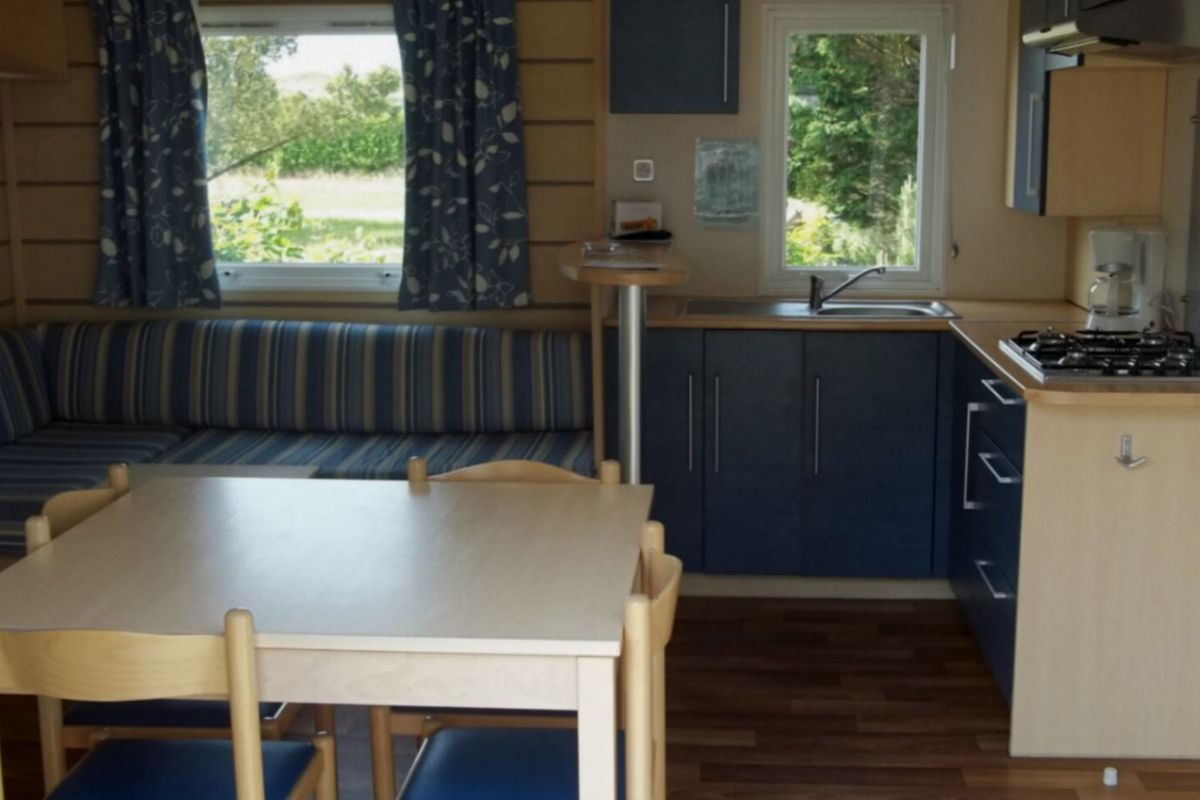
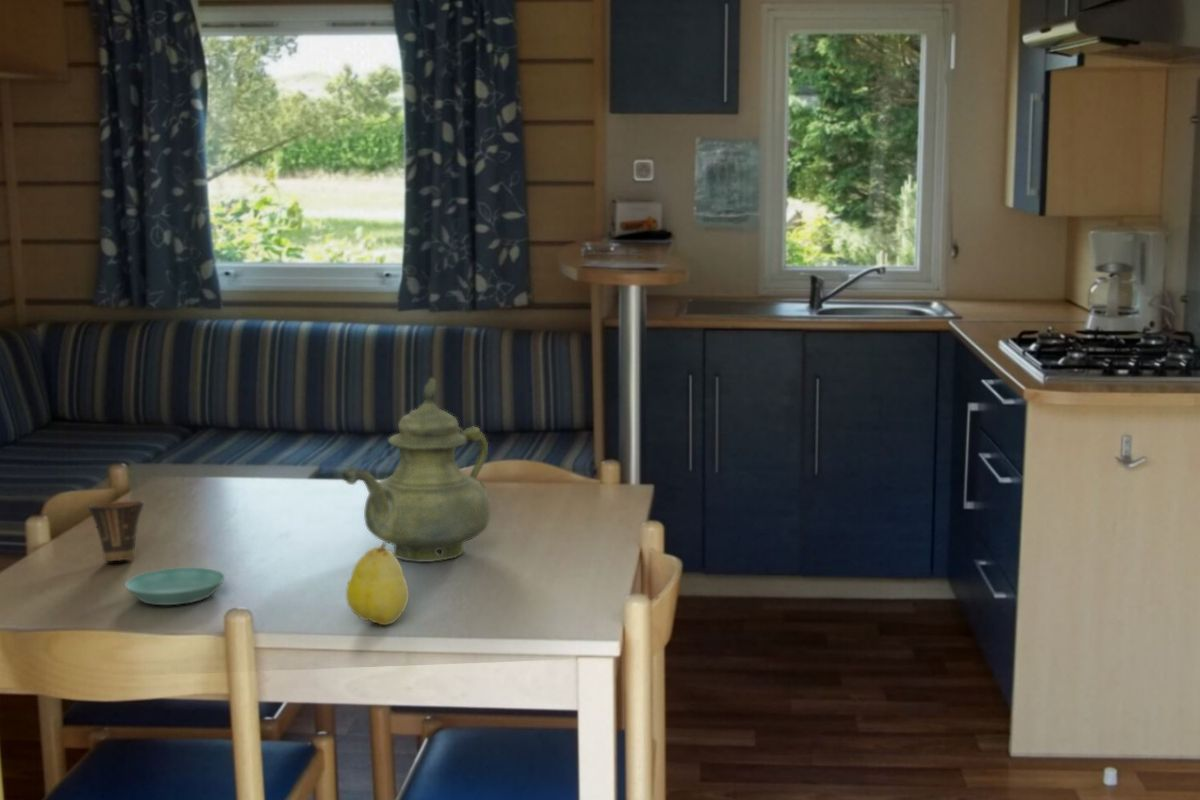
+ teapot (418, 468)
+ saucer (175, 587)
+ fruit (377, 582)
+ cup (117, 529)
